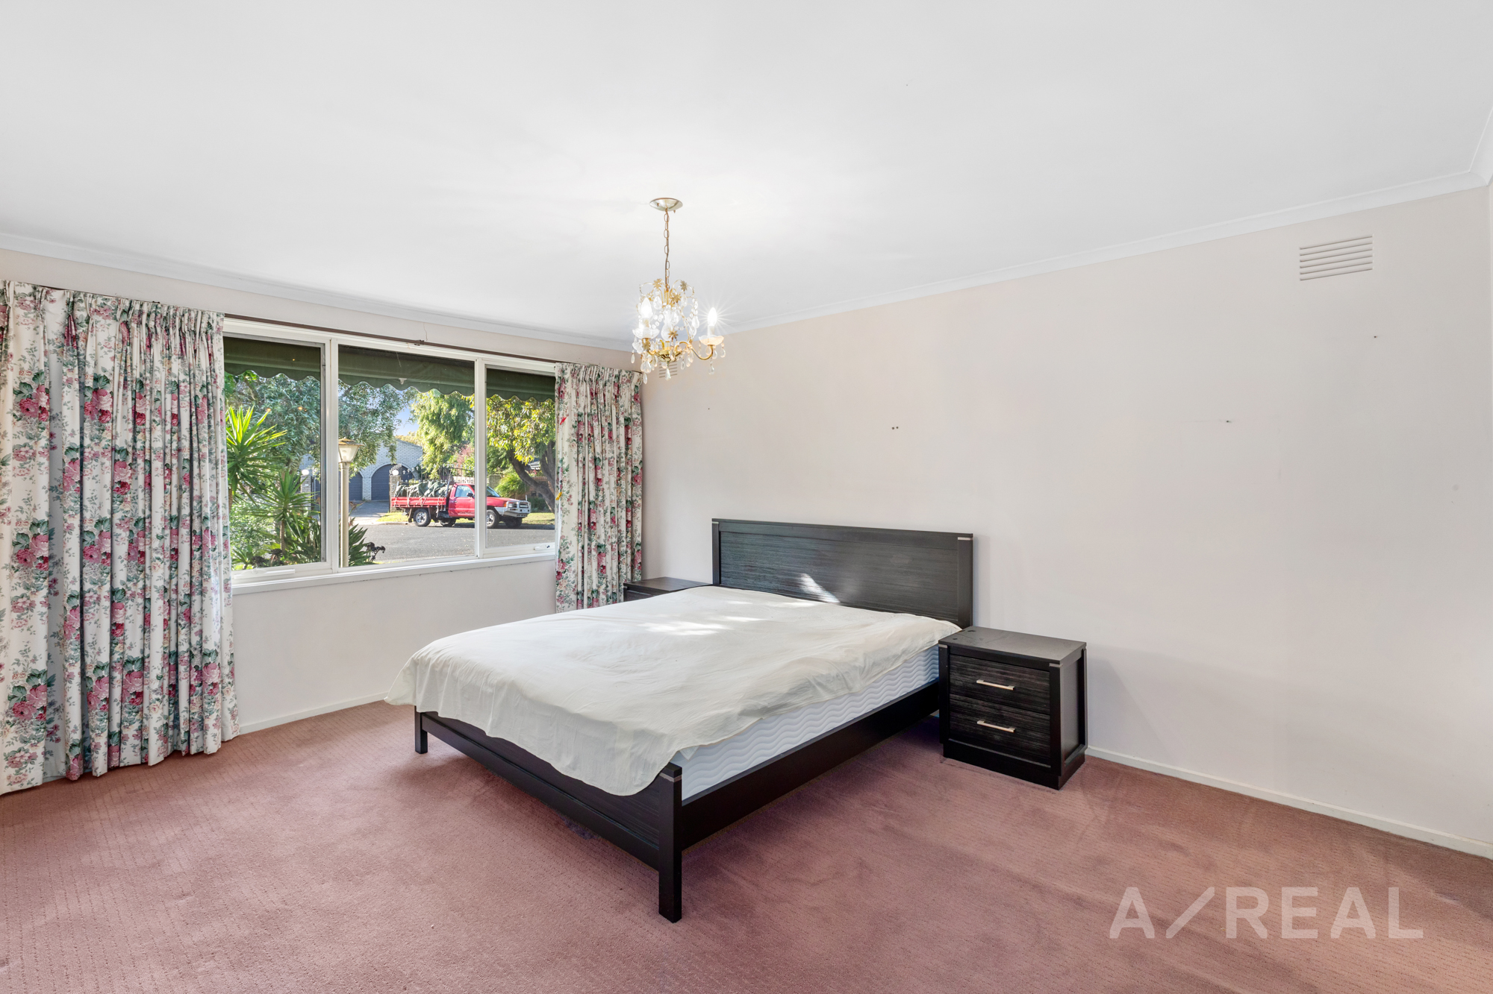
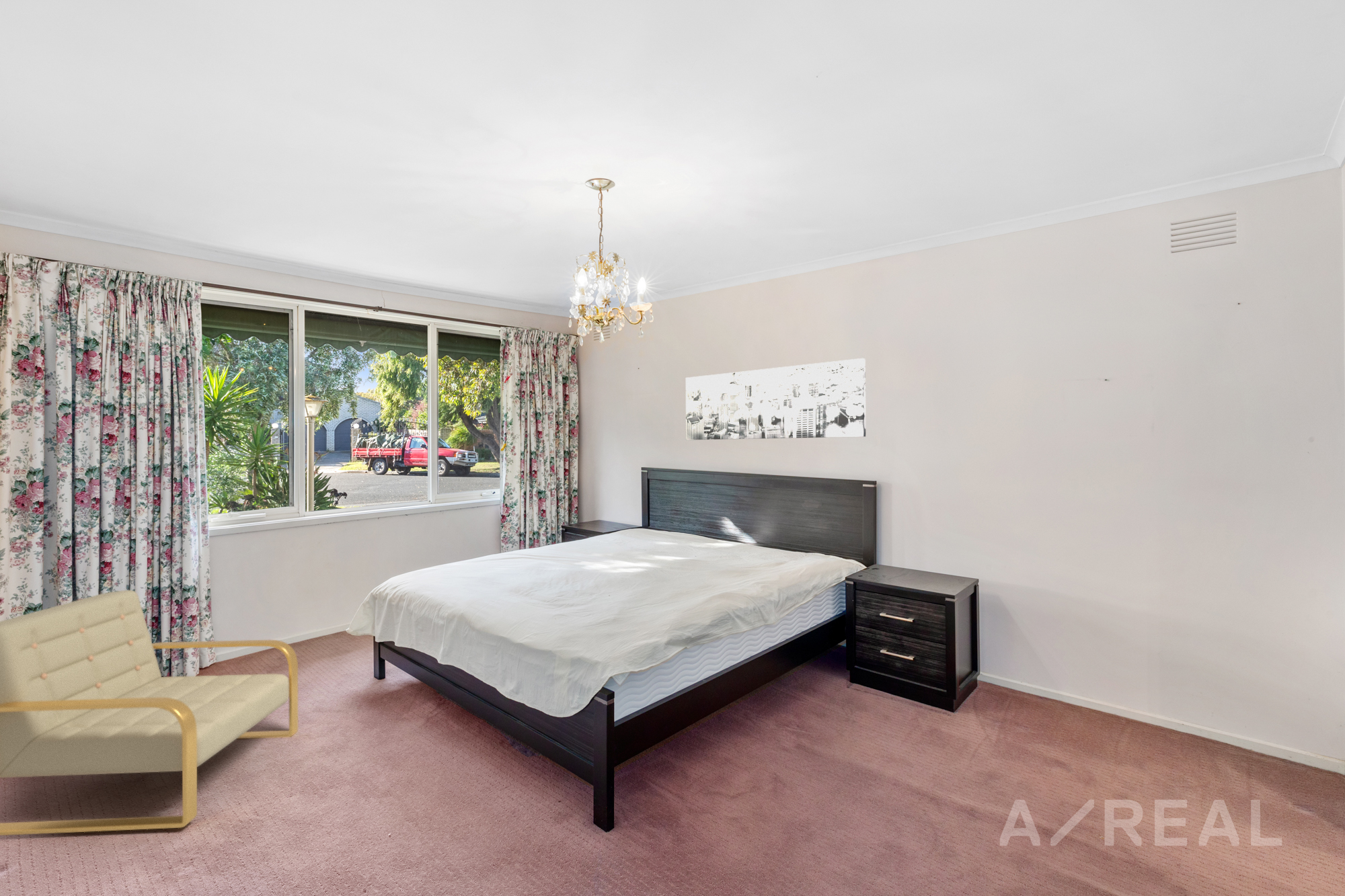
+ armchair (145, 691)
+ wall art (765, 403)
